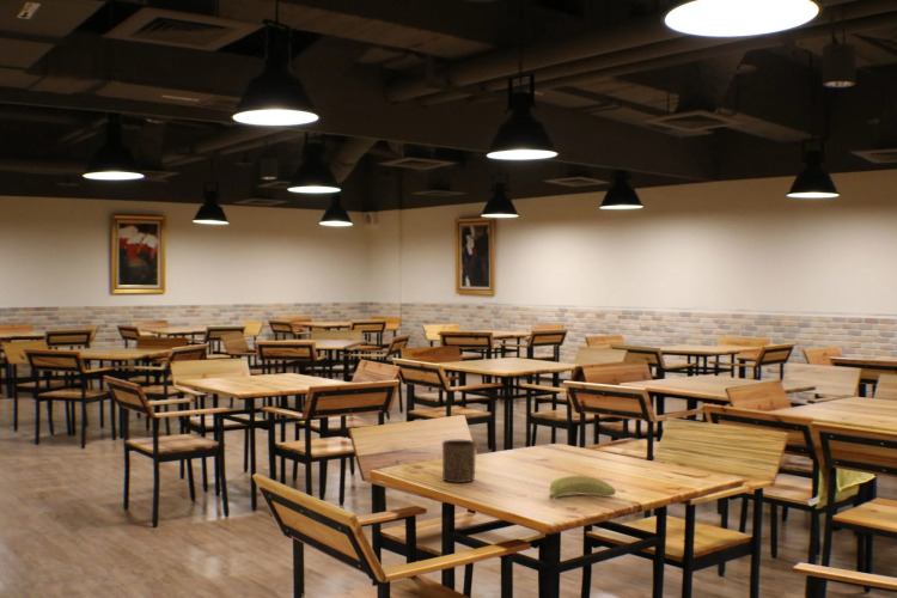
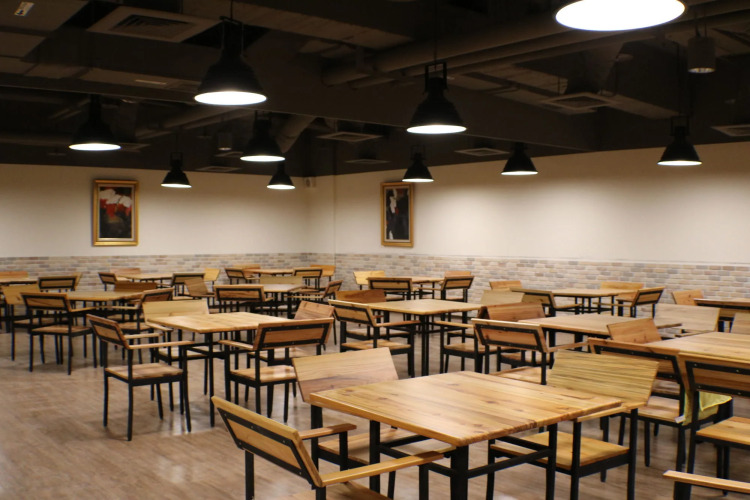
- cup (458, 460)
- banana (576, 487)
